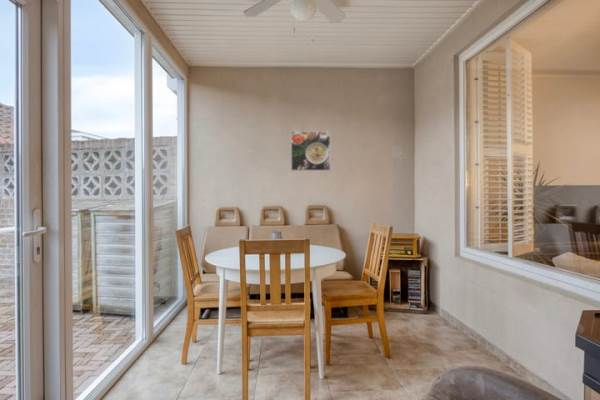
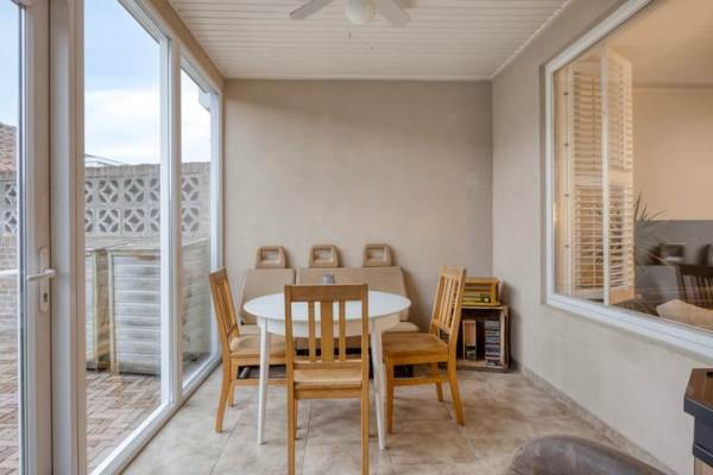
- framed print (310, 151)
